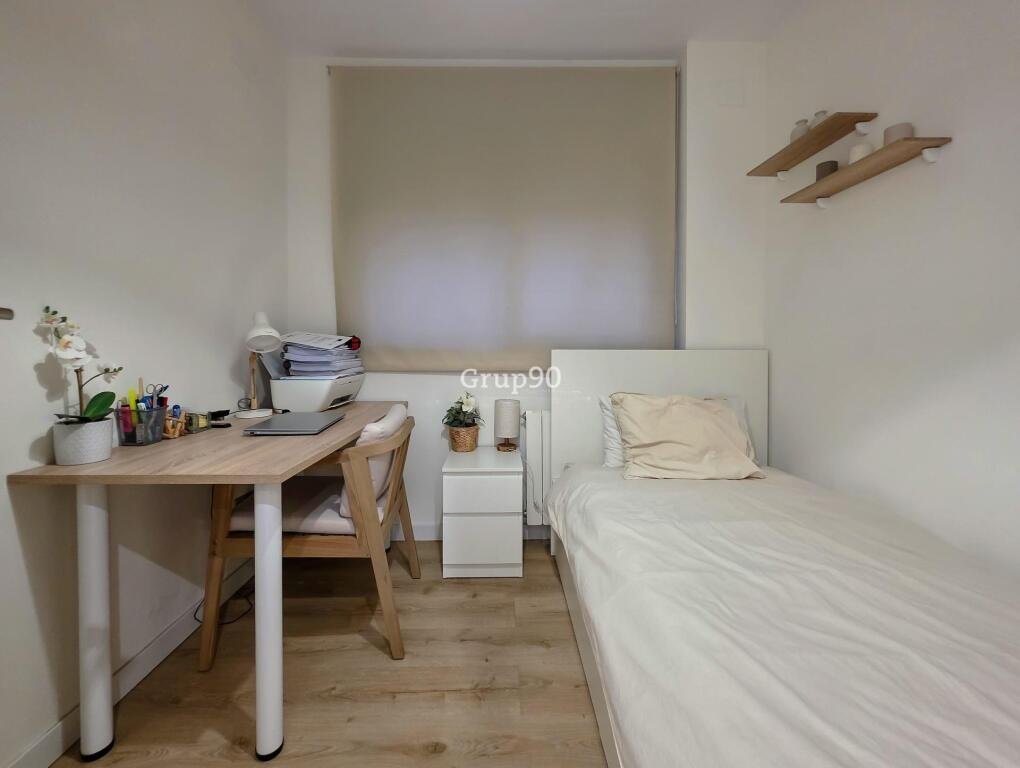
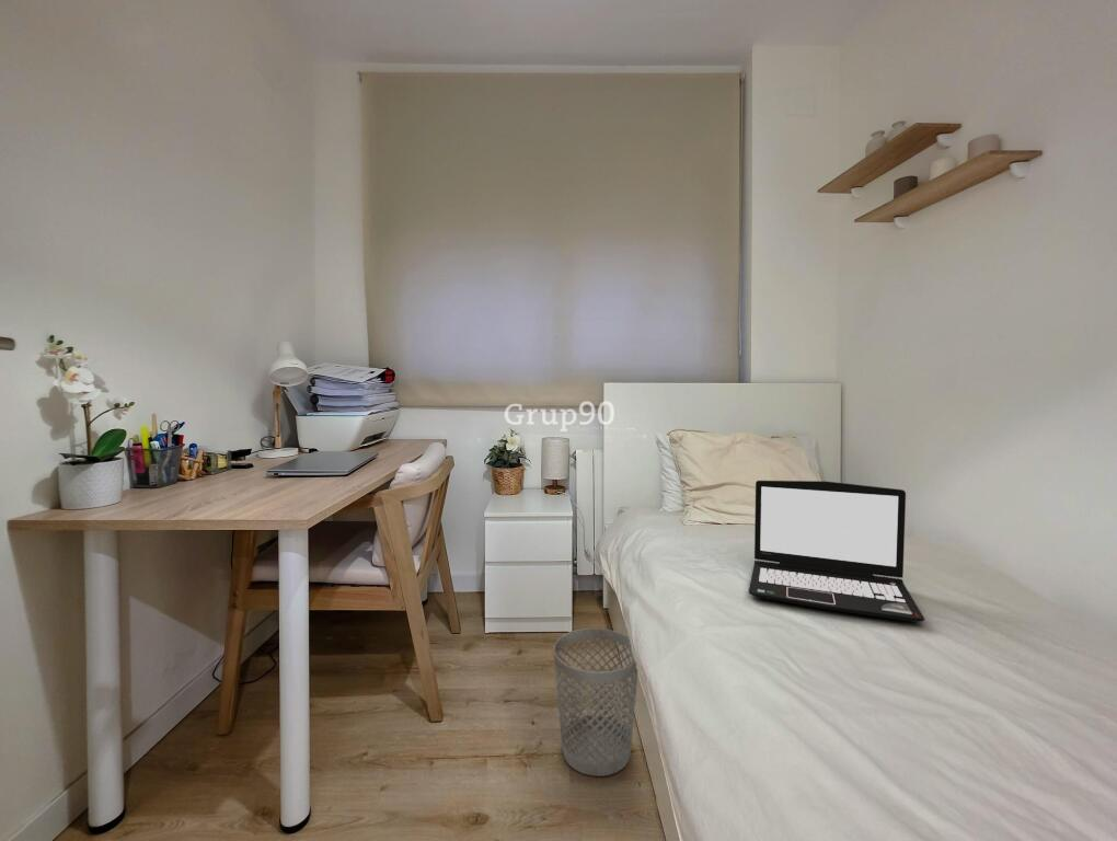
+ laptop (828, 541)
+ wastebasket (596, 700)
